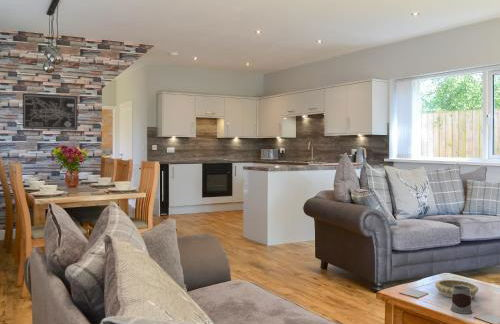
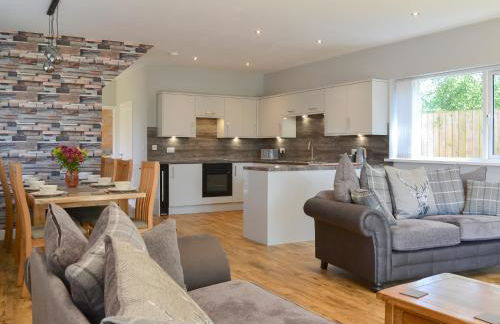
- decorative bowl (456, 285)
- wall art (50, 112)
- mug (461, 298)
